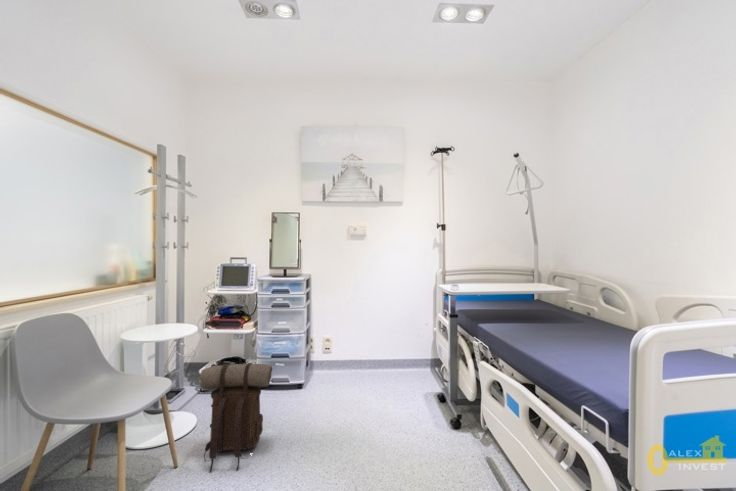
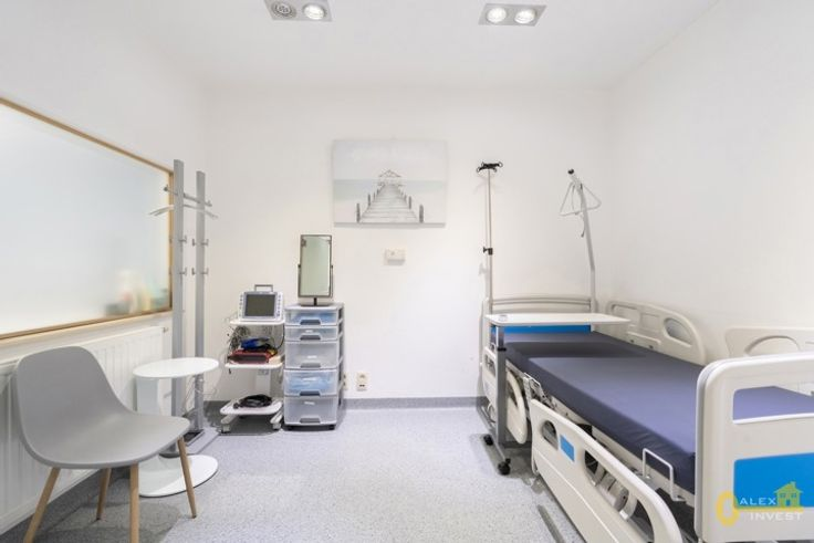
- backpack (233, 410)
